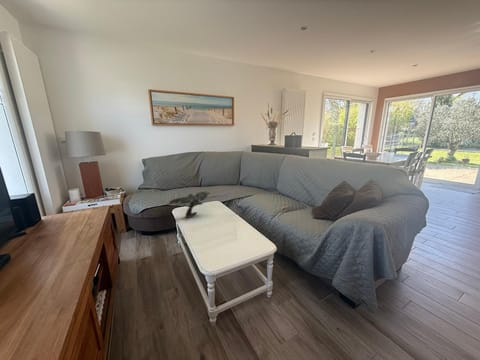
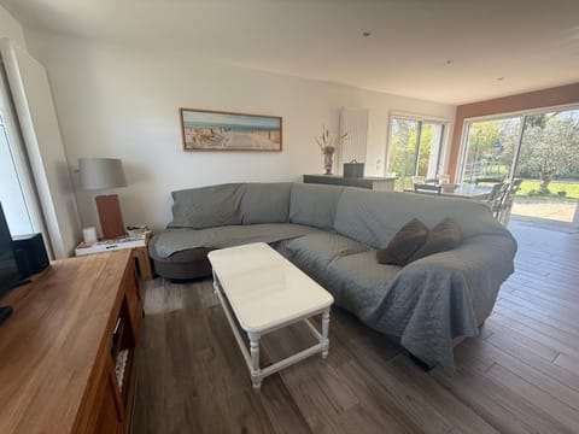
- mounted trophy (192, 203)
